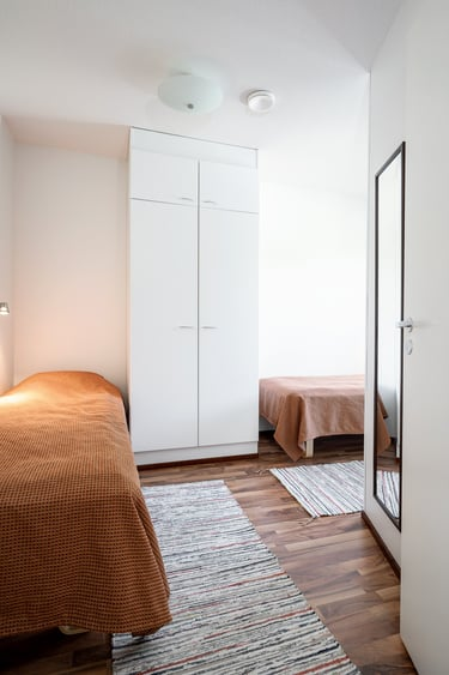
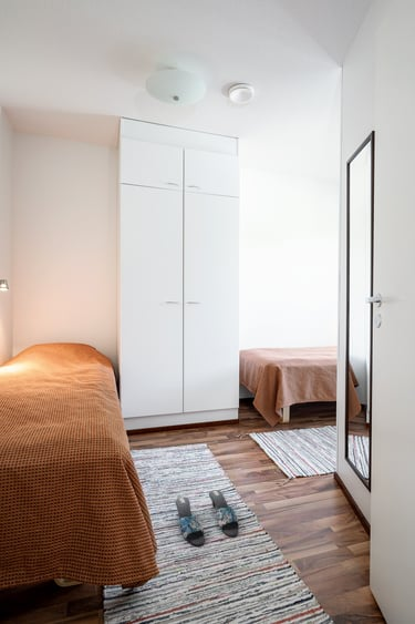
+ slippers (198, 521)
